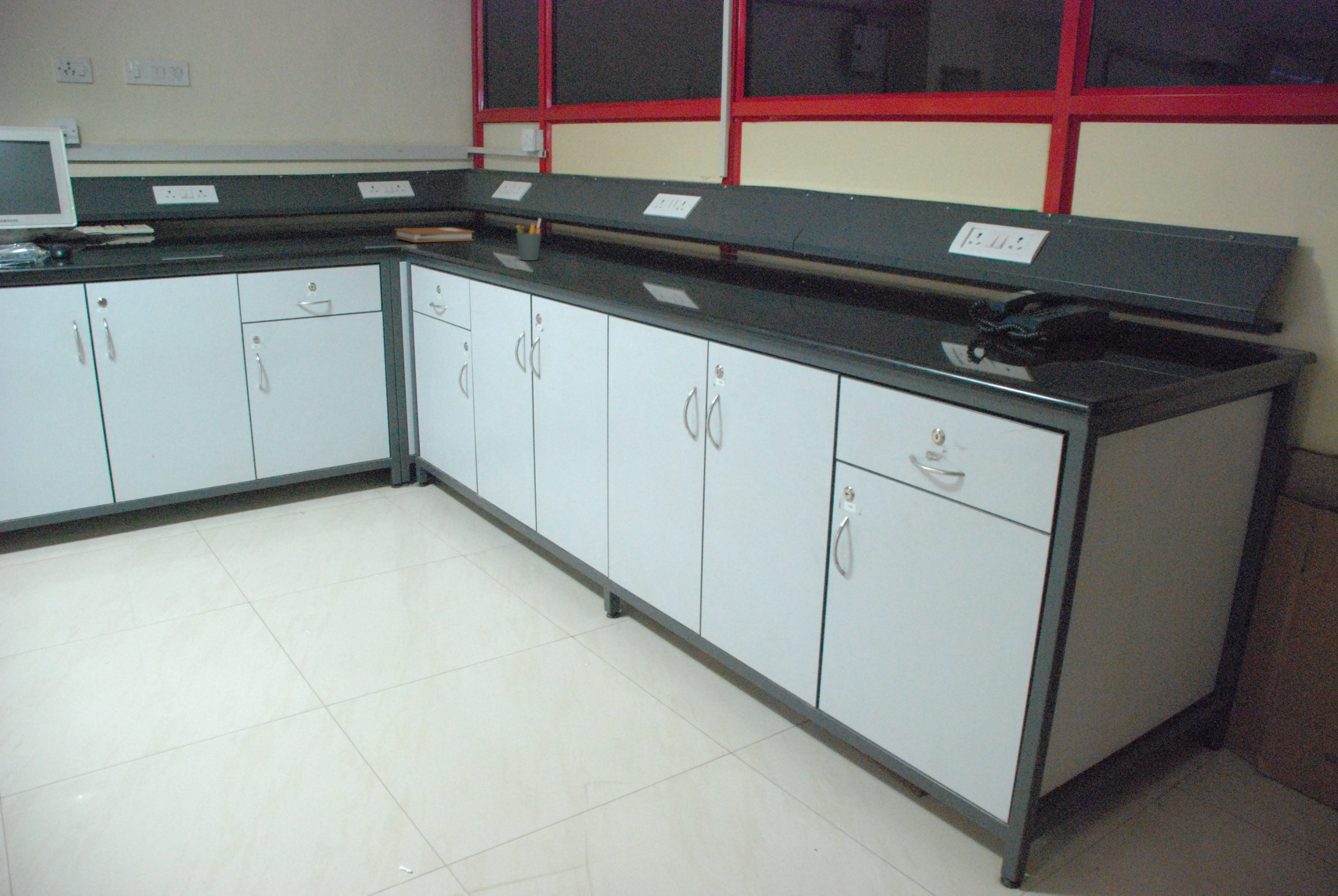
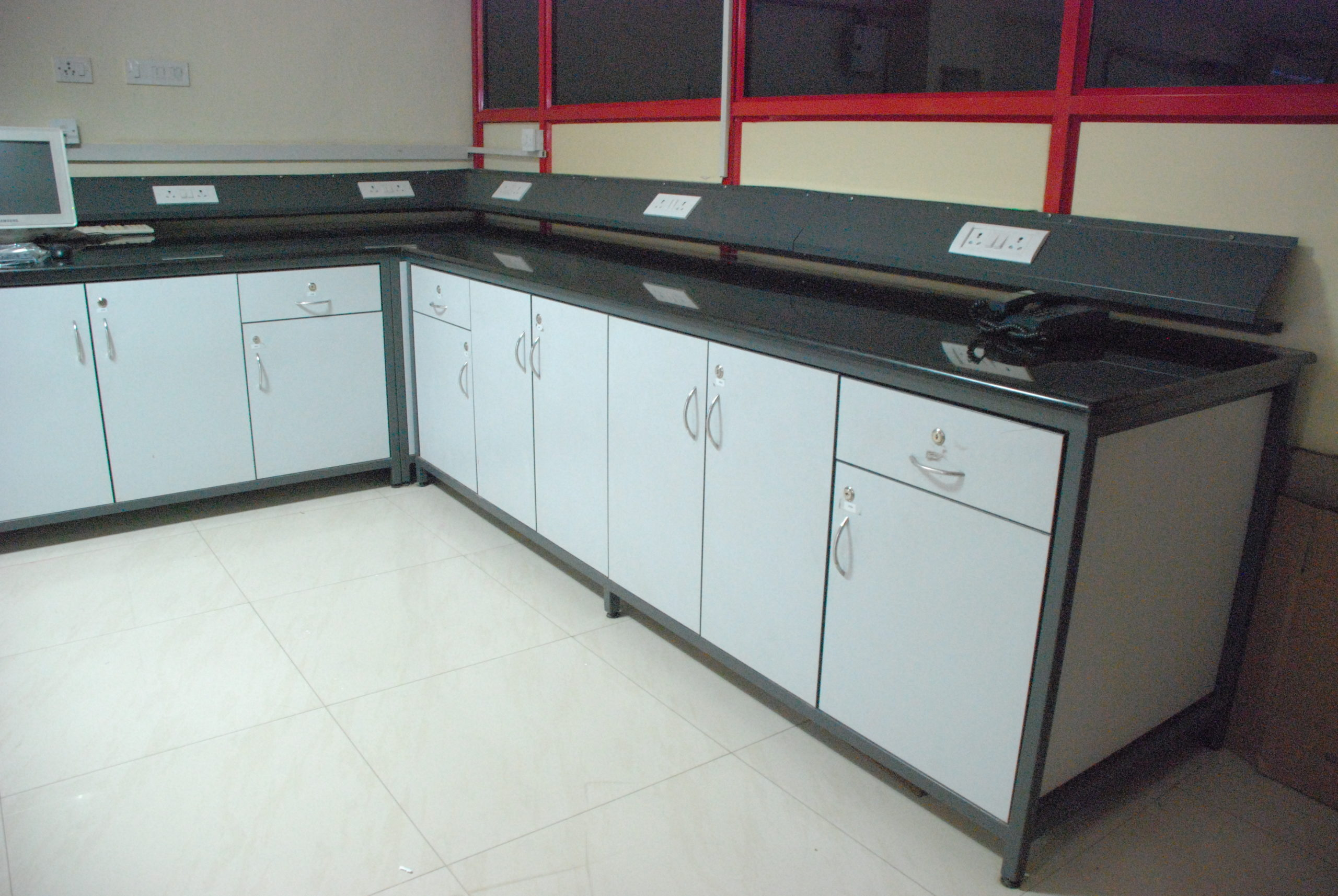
- notebook (435, 234)
- pen holder (528, 239)
